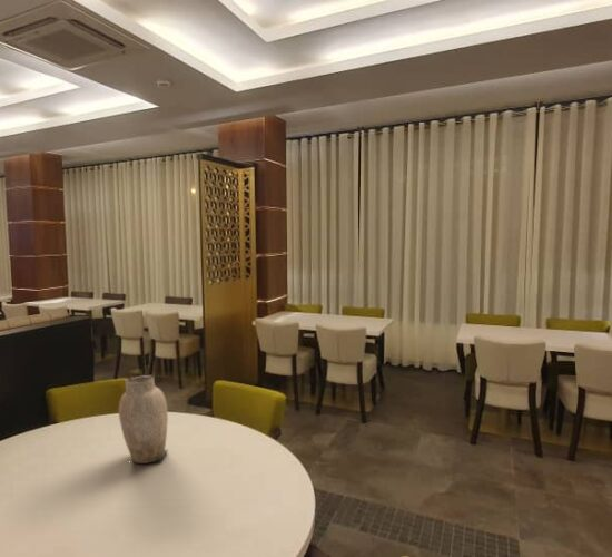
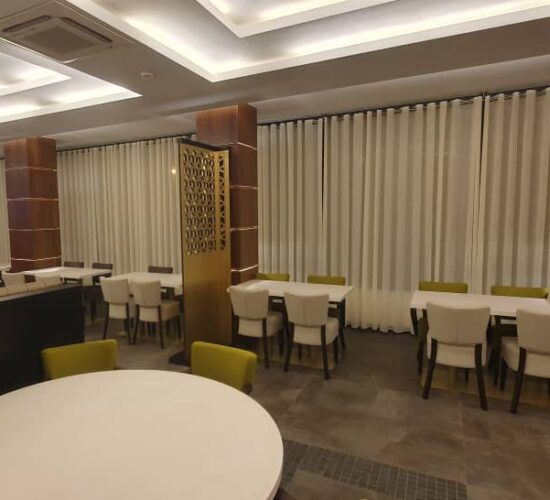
- vase (144, 417)
